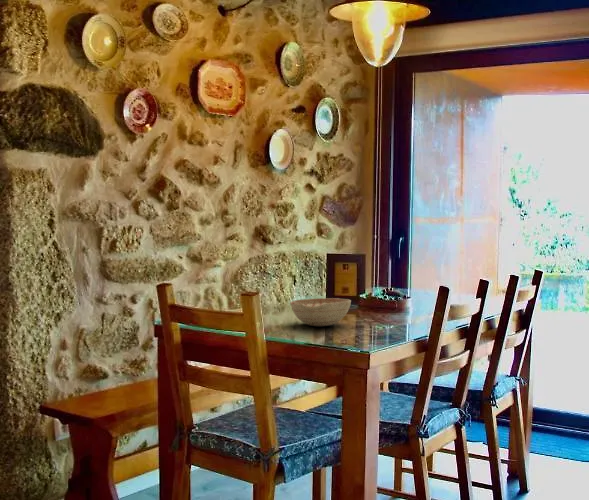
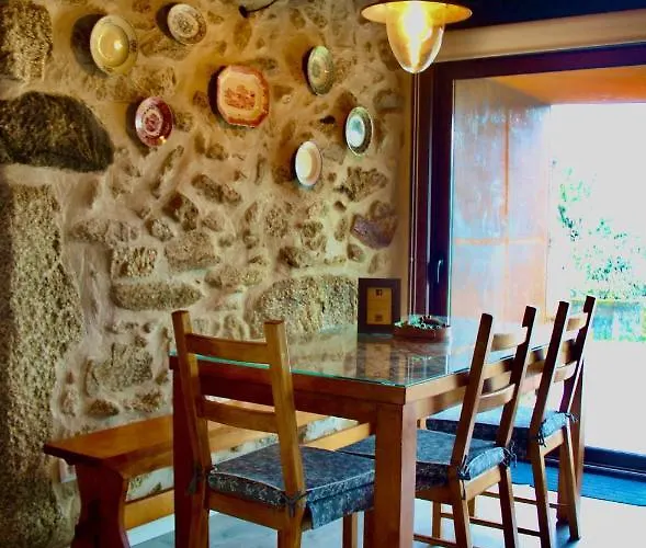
- decorative bowl (320, 311)
